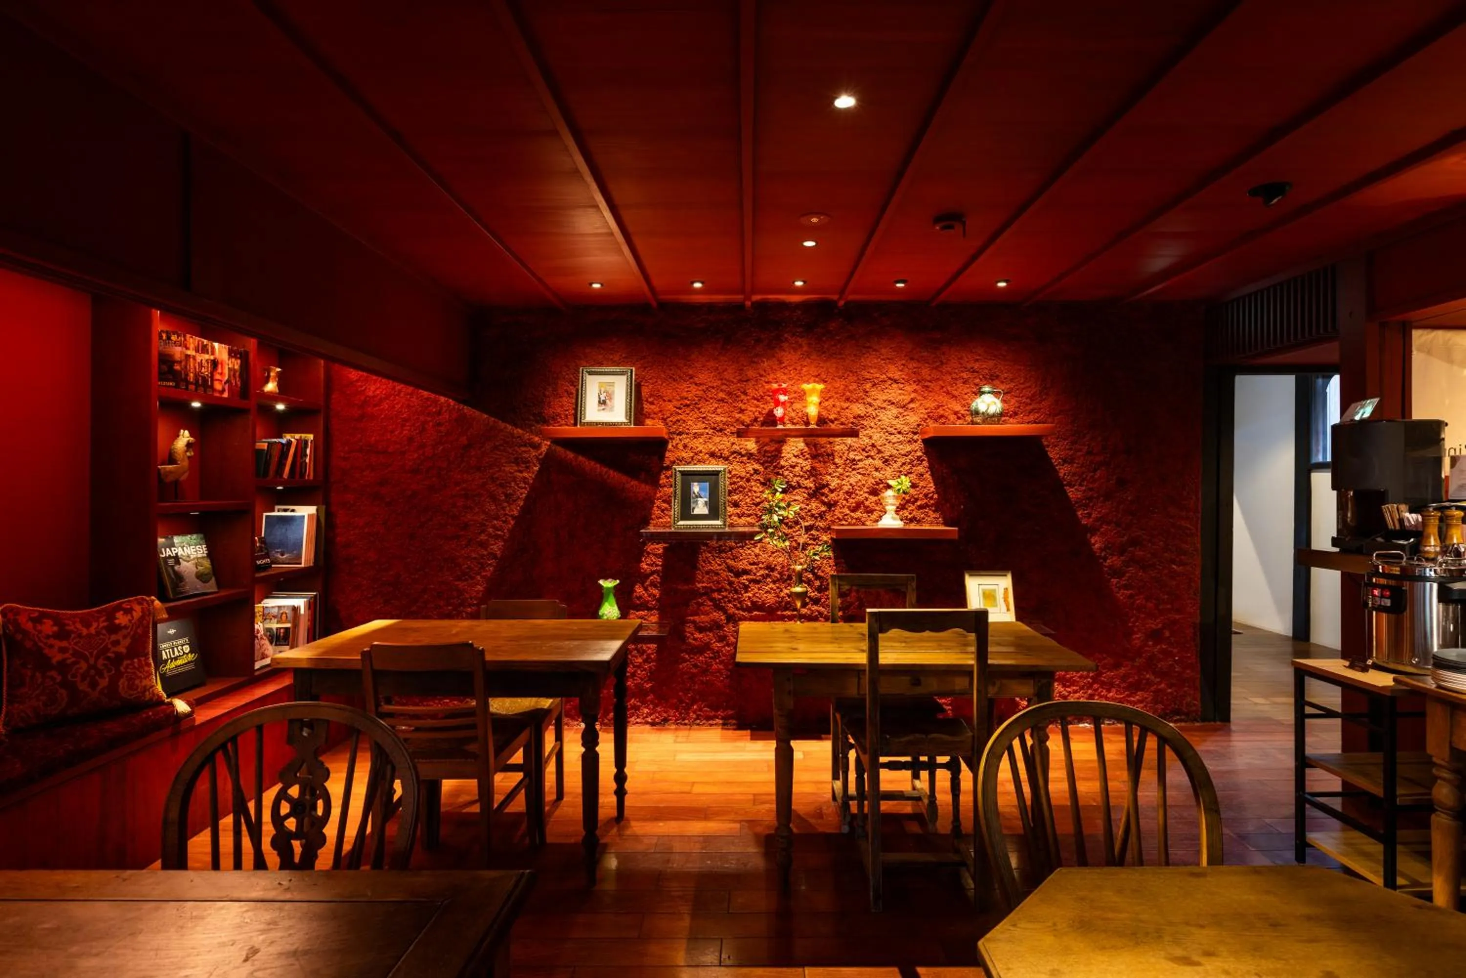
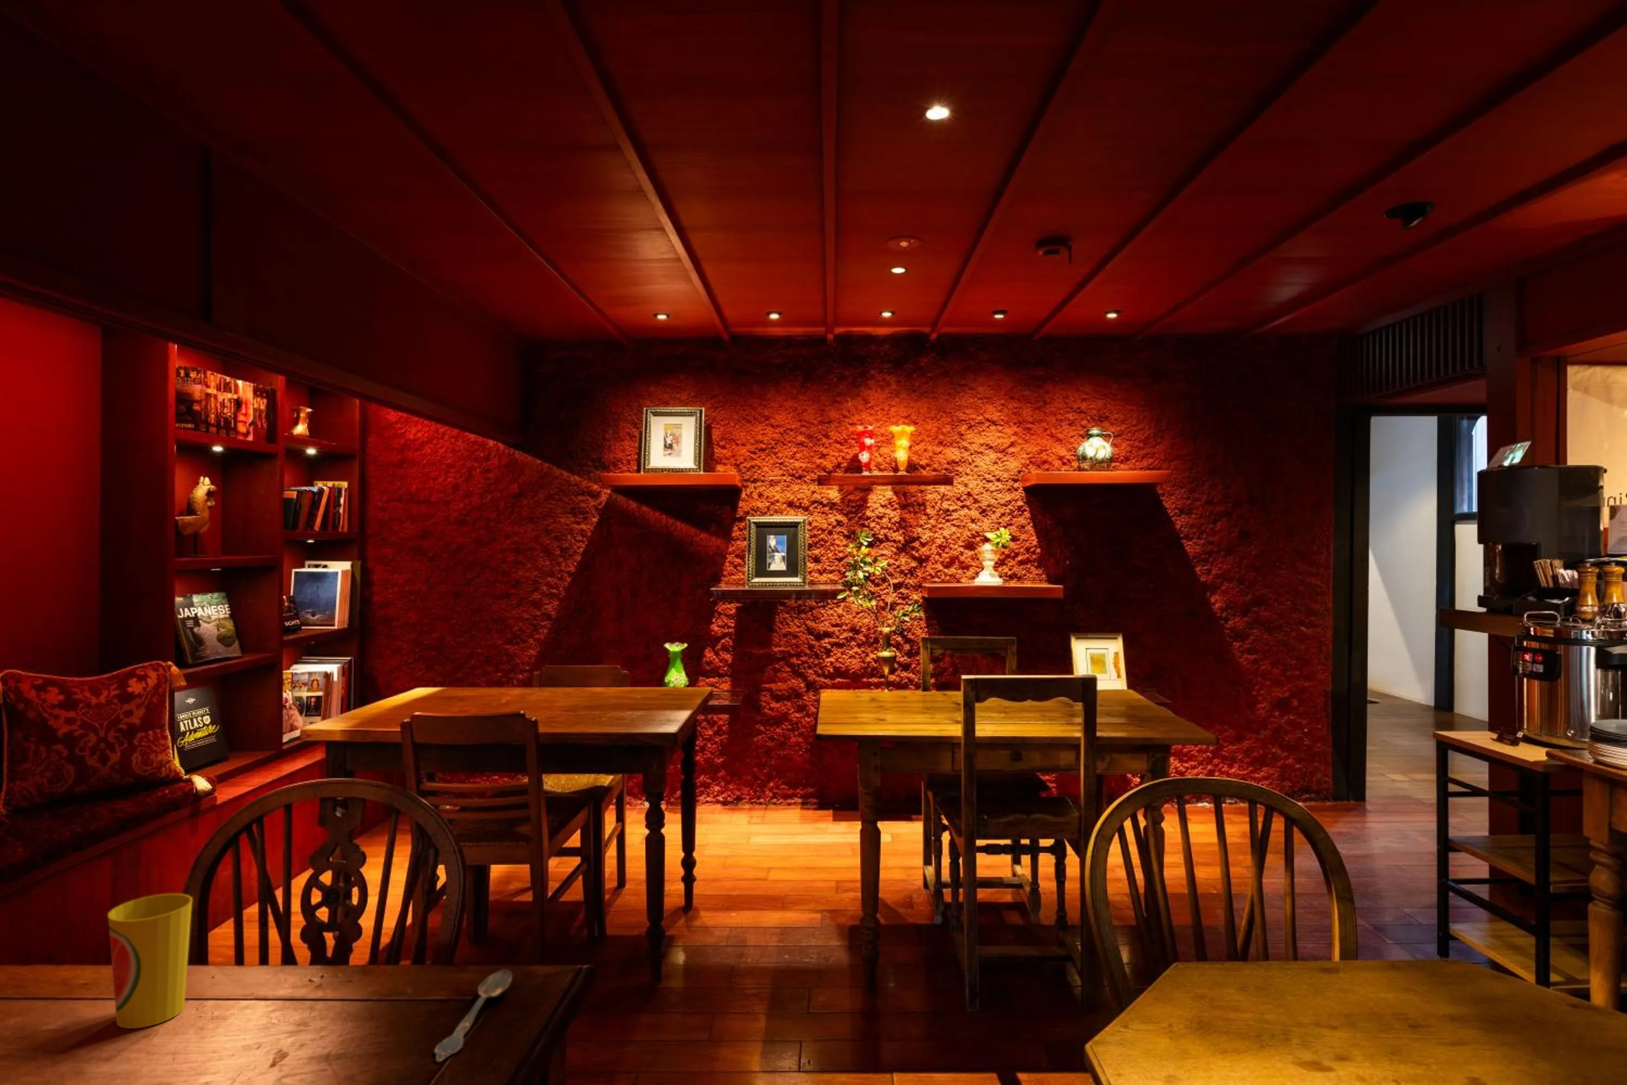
+ spoon (475, 1011)
+ cup (150, 960)
